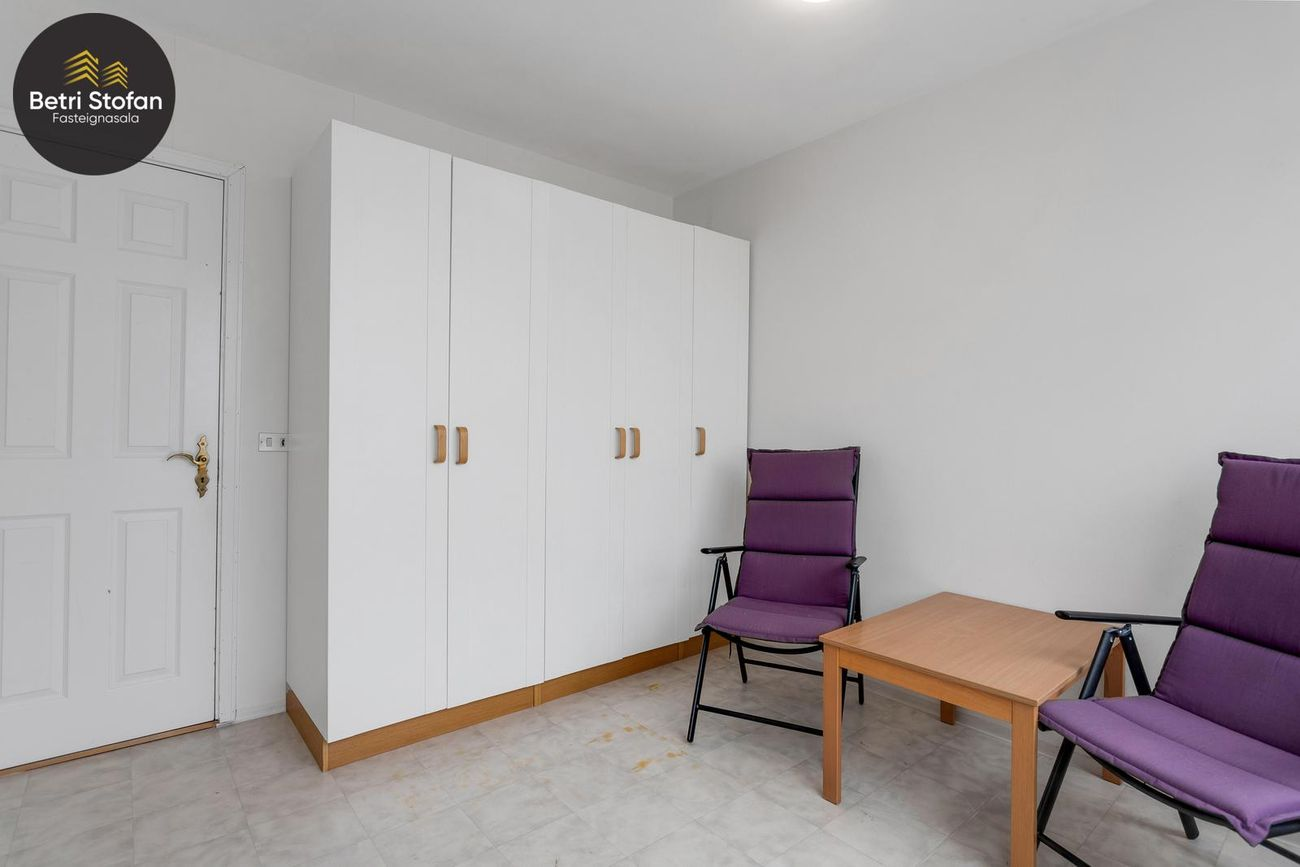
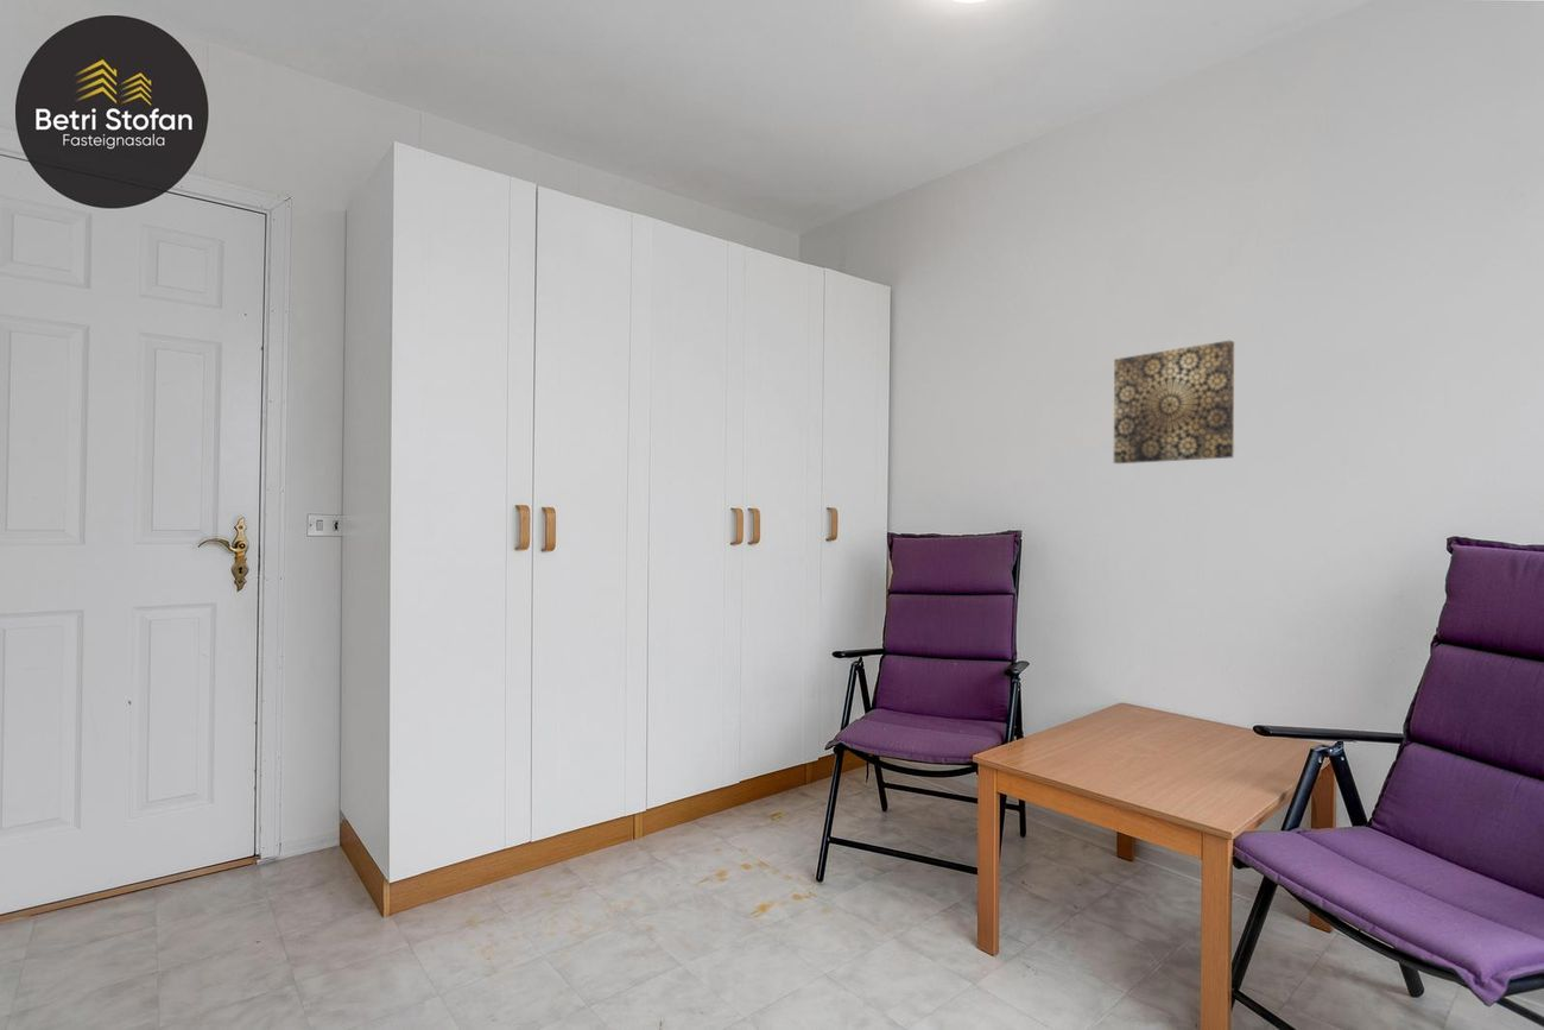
+ wall art (1170, 405)
